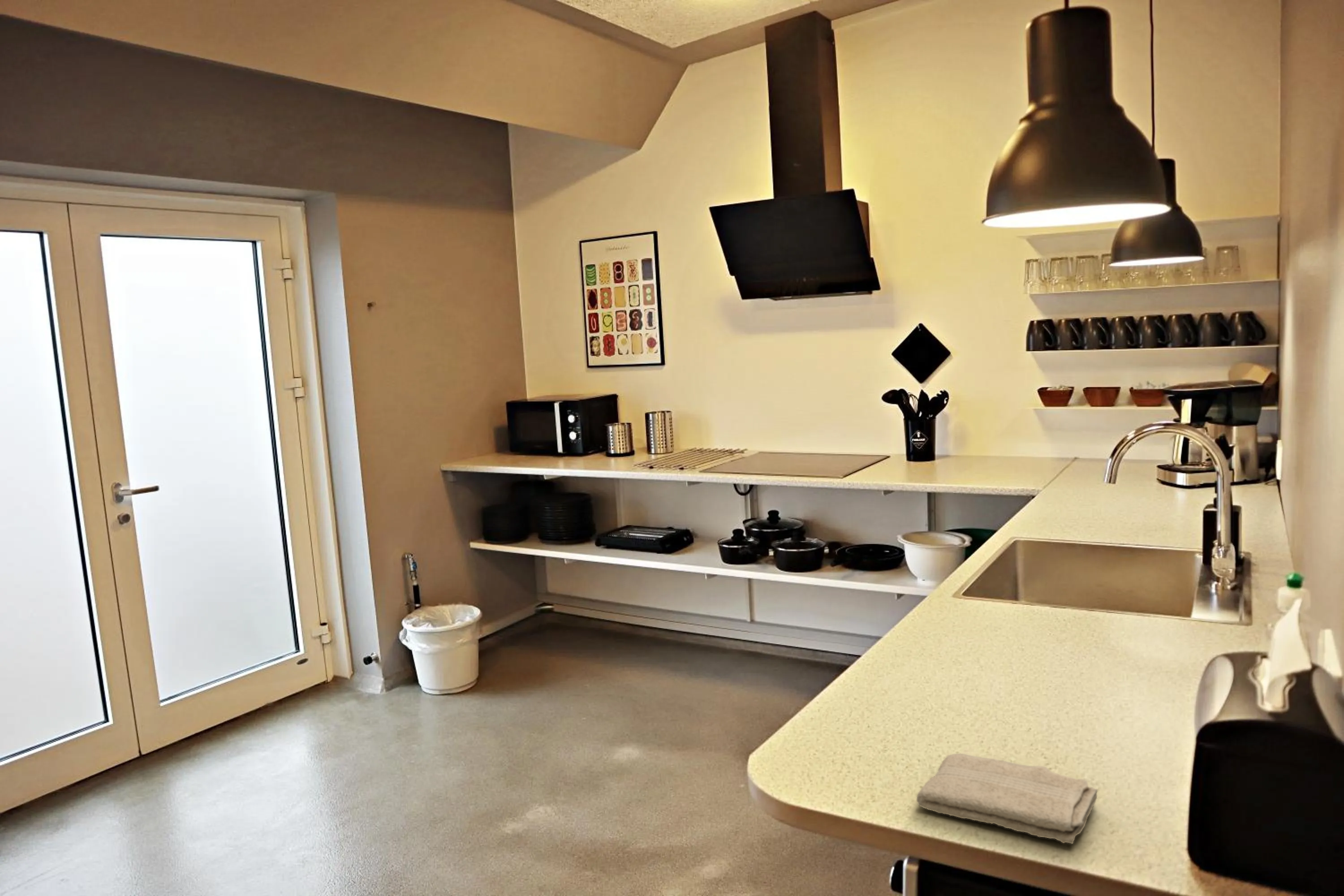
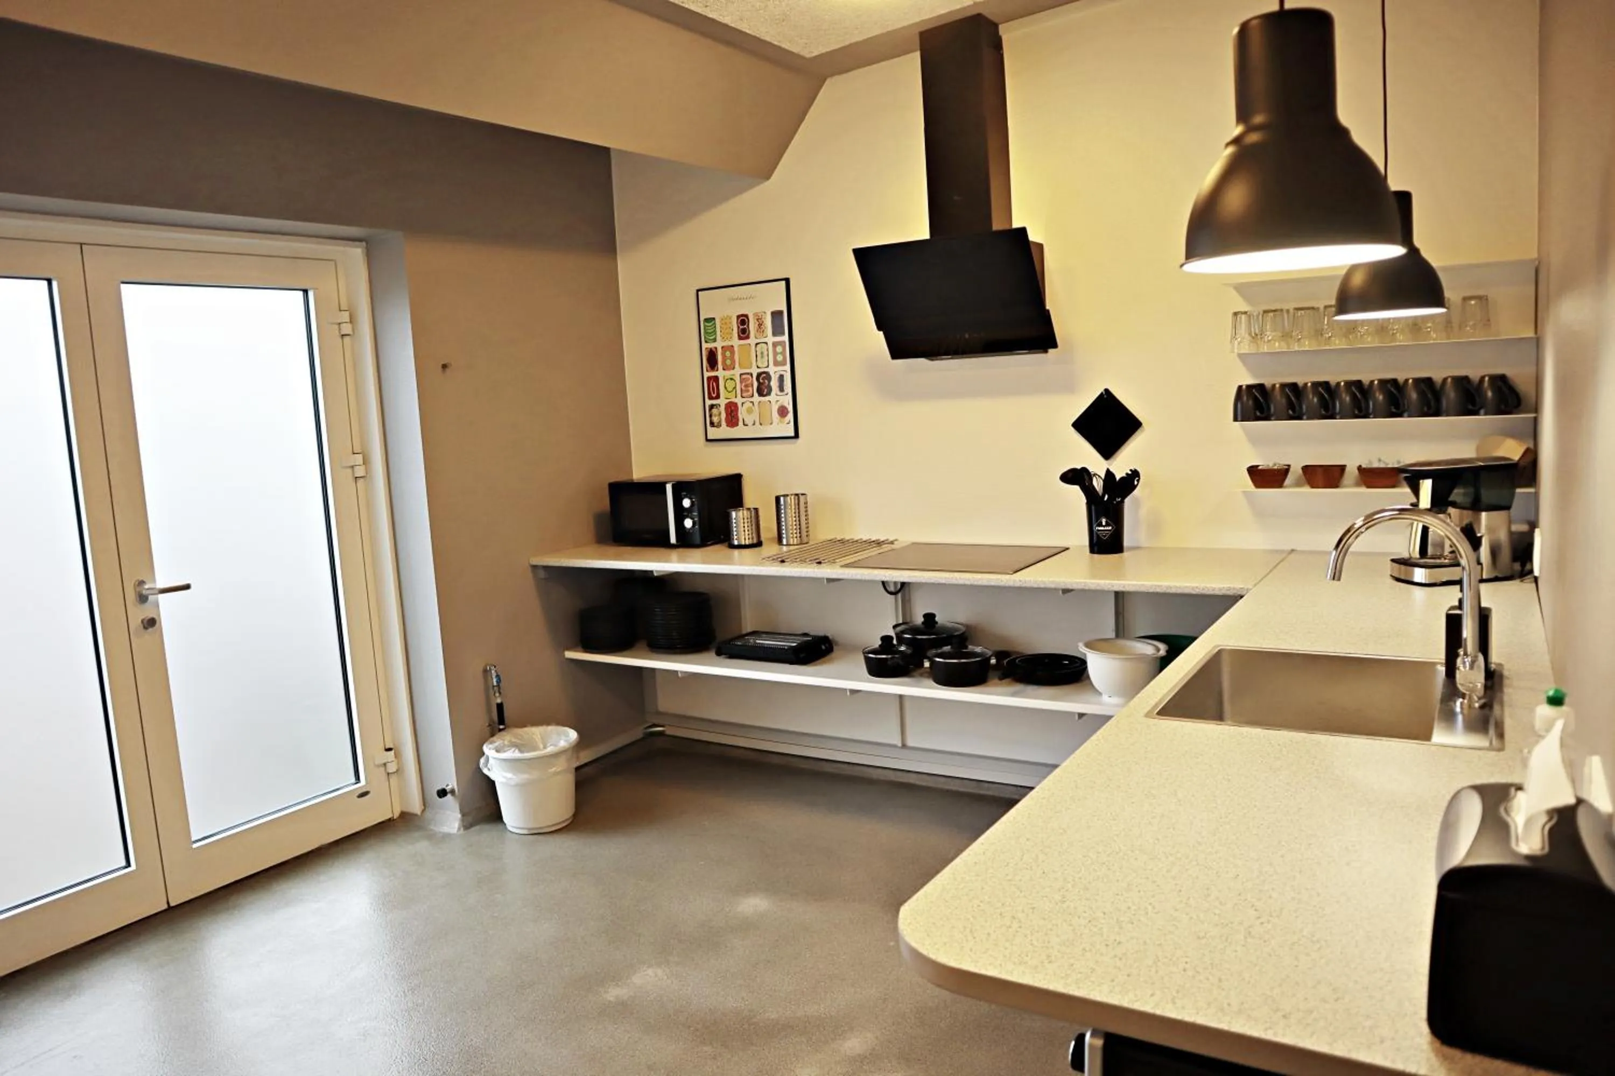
- washcloth (1006, 793)
